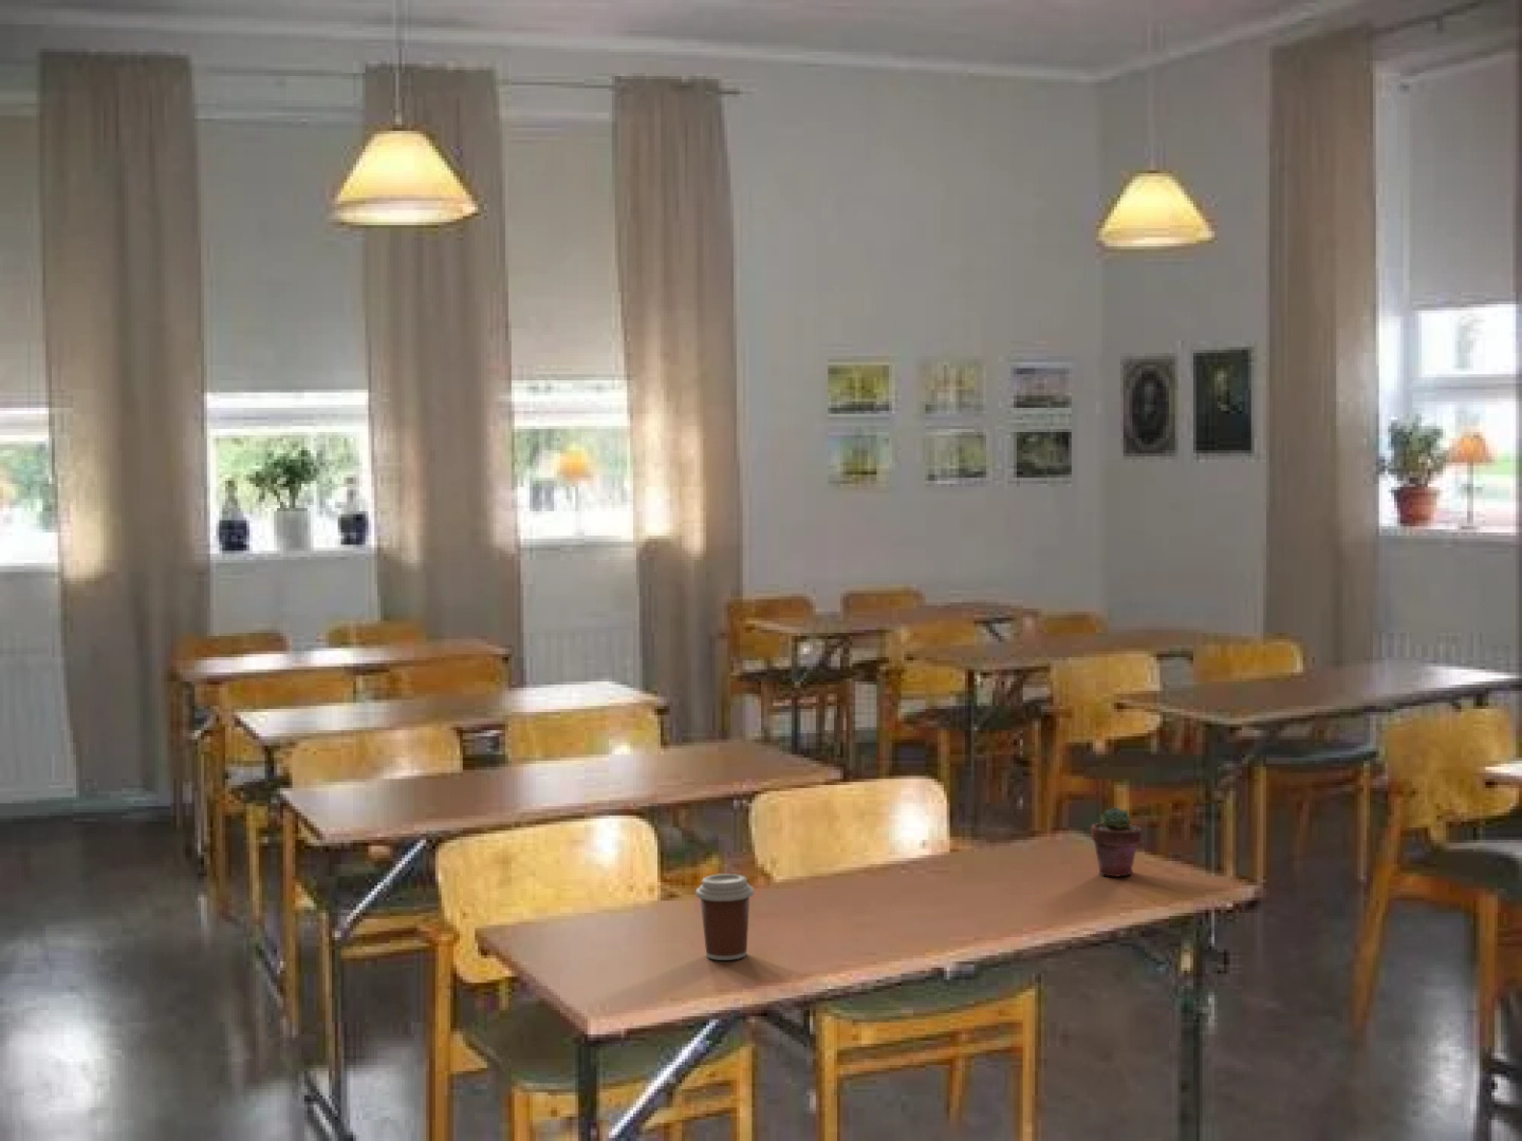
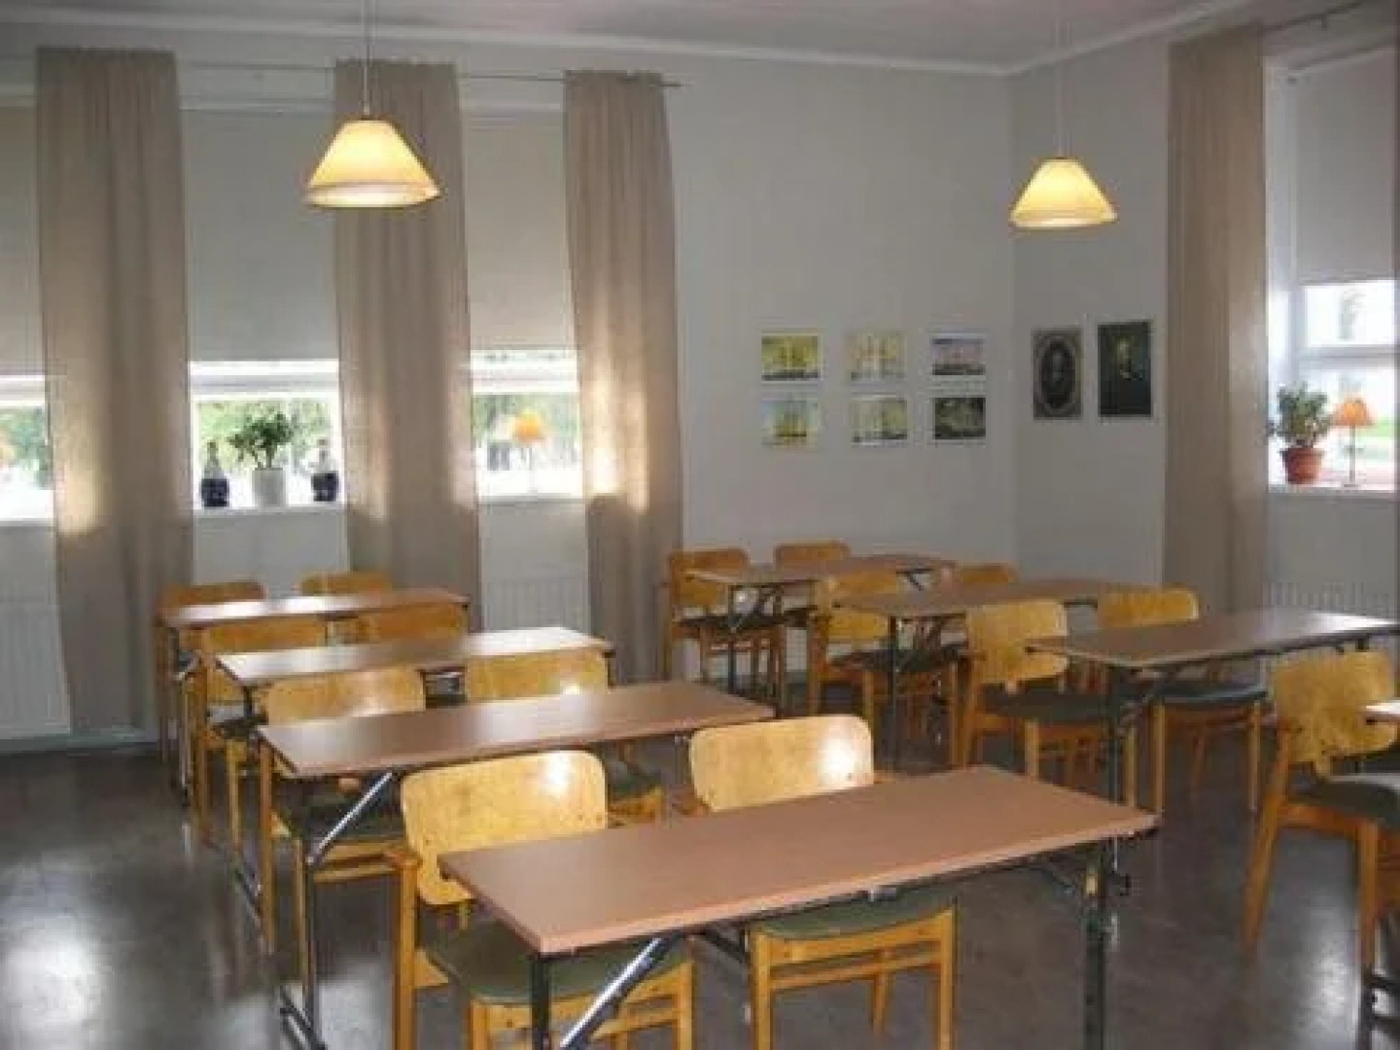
- coffee cup (725, 916)
- potted succulent (1115, 840)
